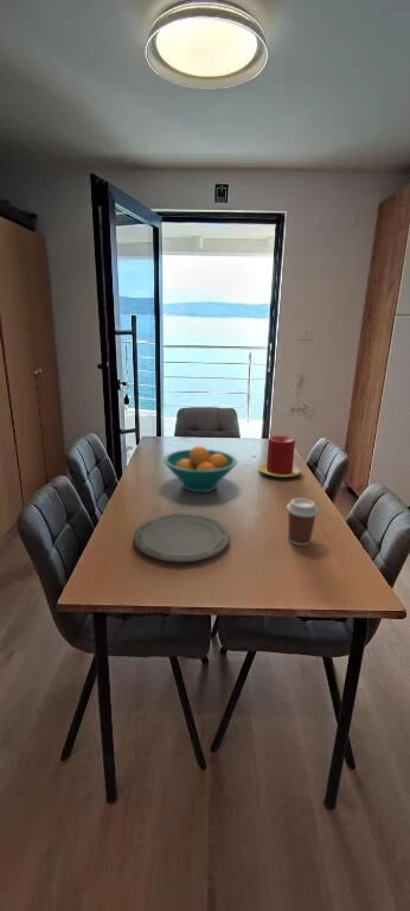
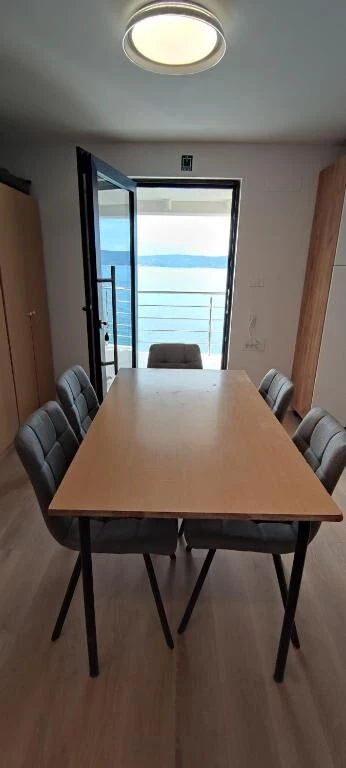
- coffee cup (301, 521)
- fruit bowl (199, 466)
- candle (280, 456)
- plate (181, 536)
